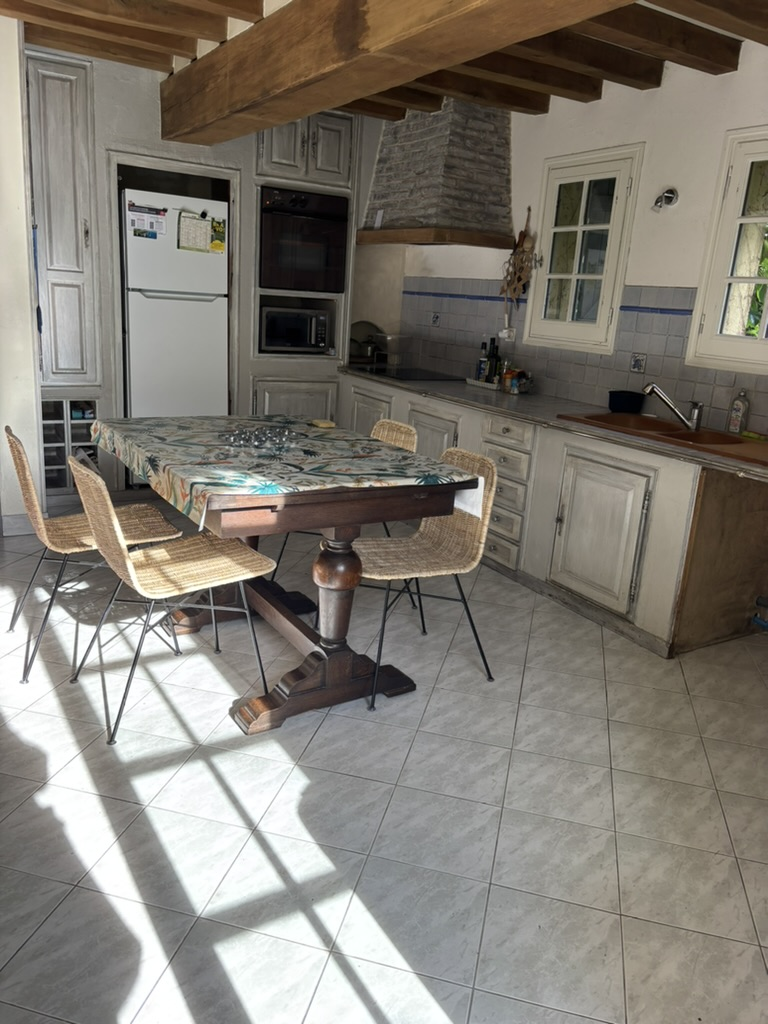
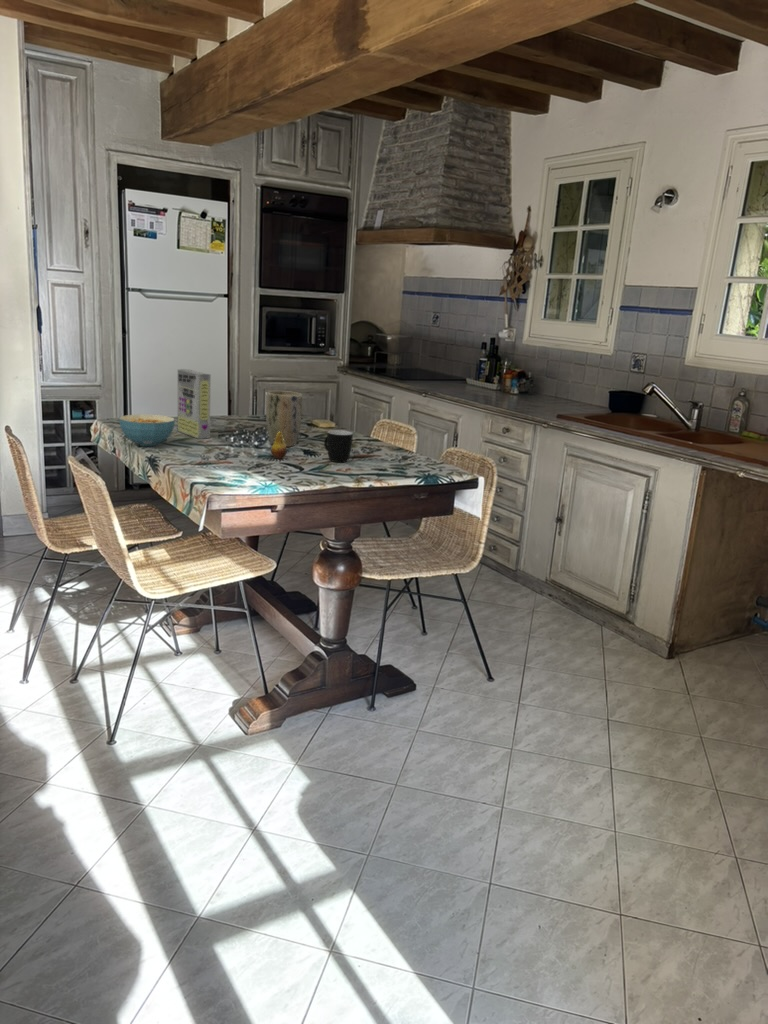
+ mug (336, 445)
+ fruit (279, 441)
+ cereal box (193, 403)
+ plant pot (283, 419)
+ cereal bowl (147, 431)
